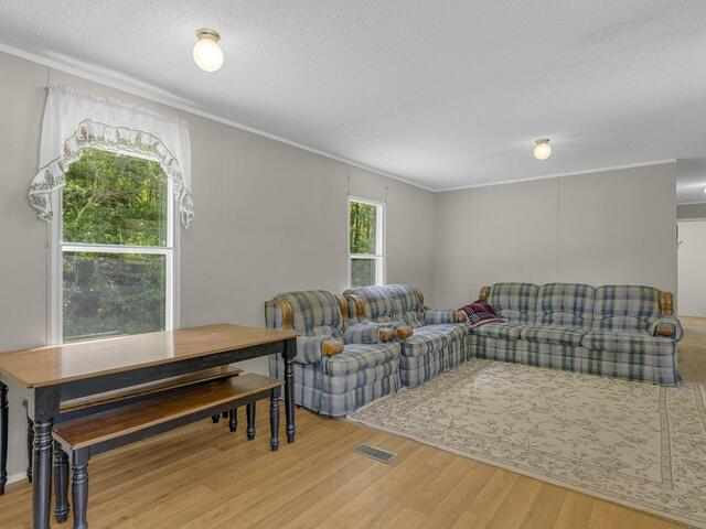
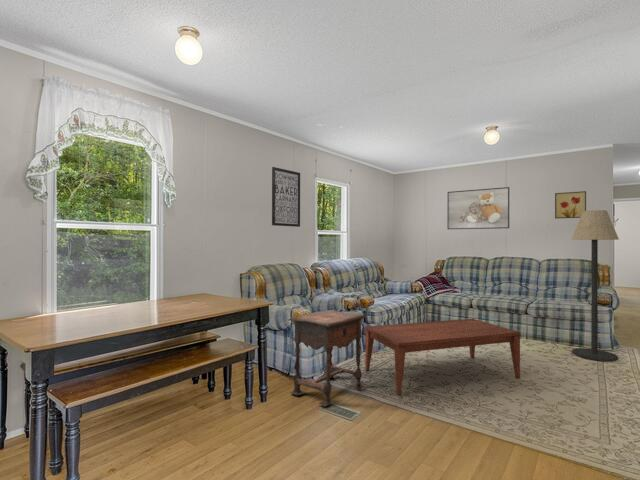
+ side table (329, 352)
+ wall art (286, 198)
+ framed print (477, 209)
+ floor lamp (594, 283)
+ wall art (570, 205)
+ coffee table (440, 348)
